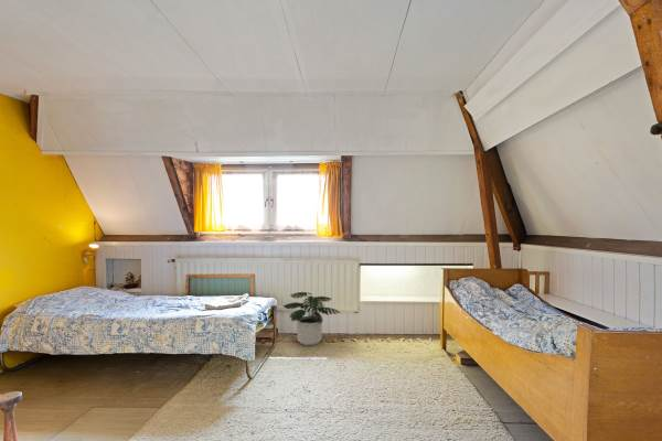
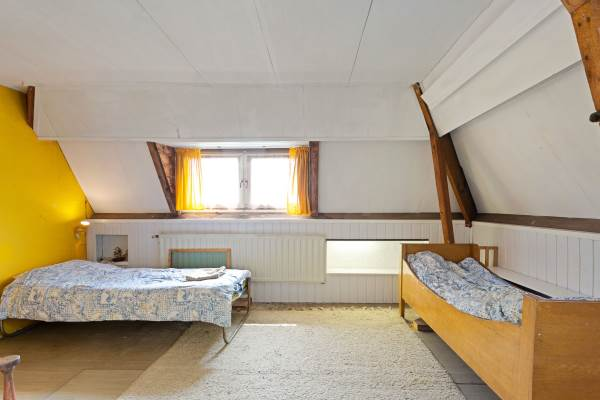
- potted plant (310, 319)
